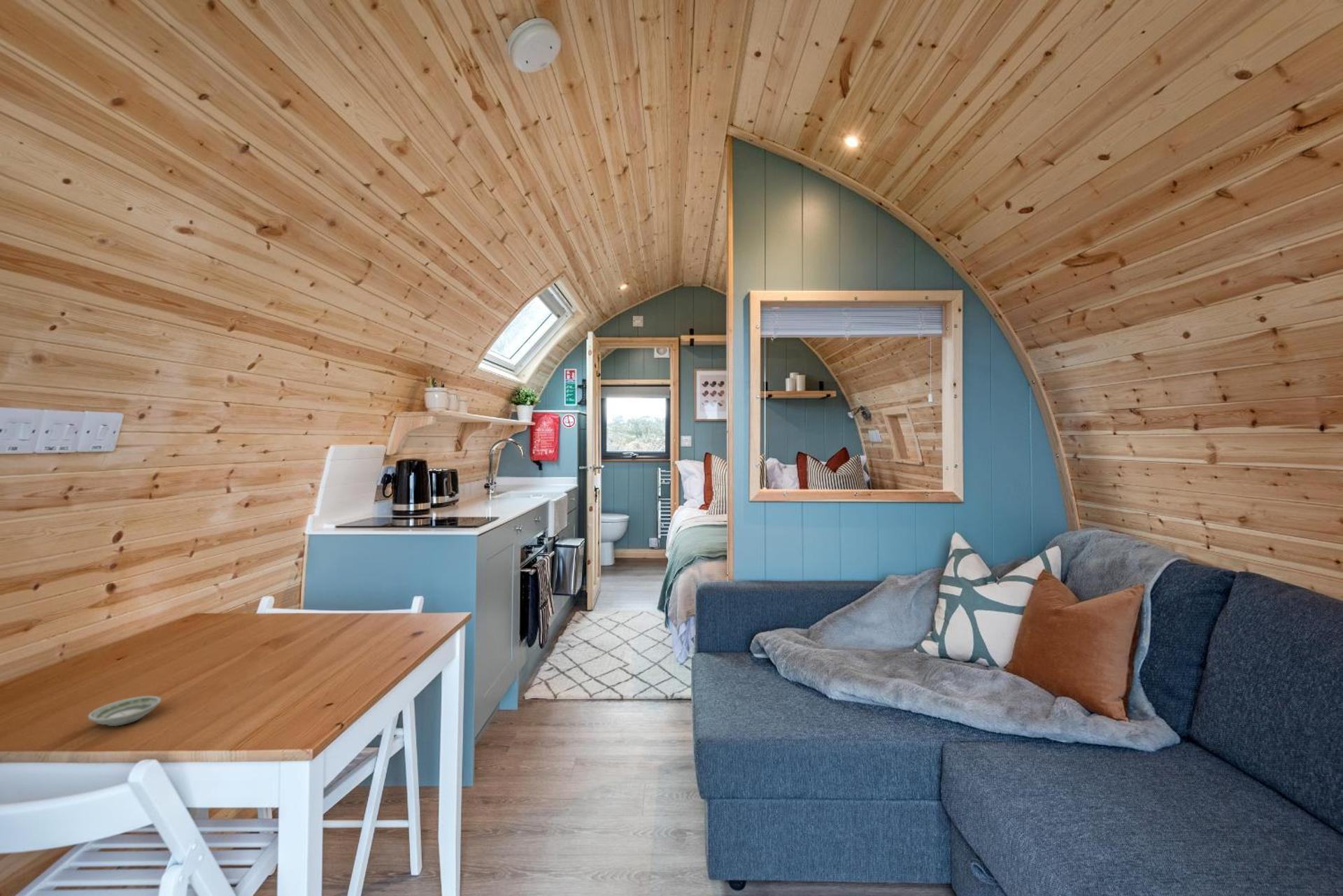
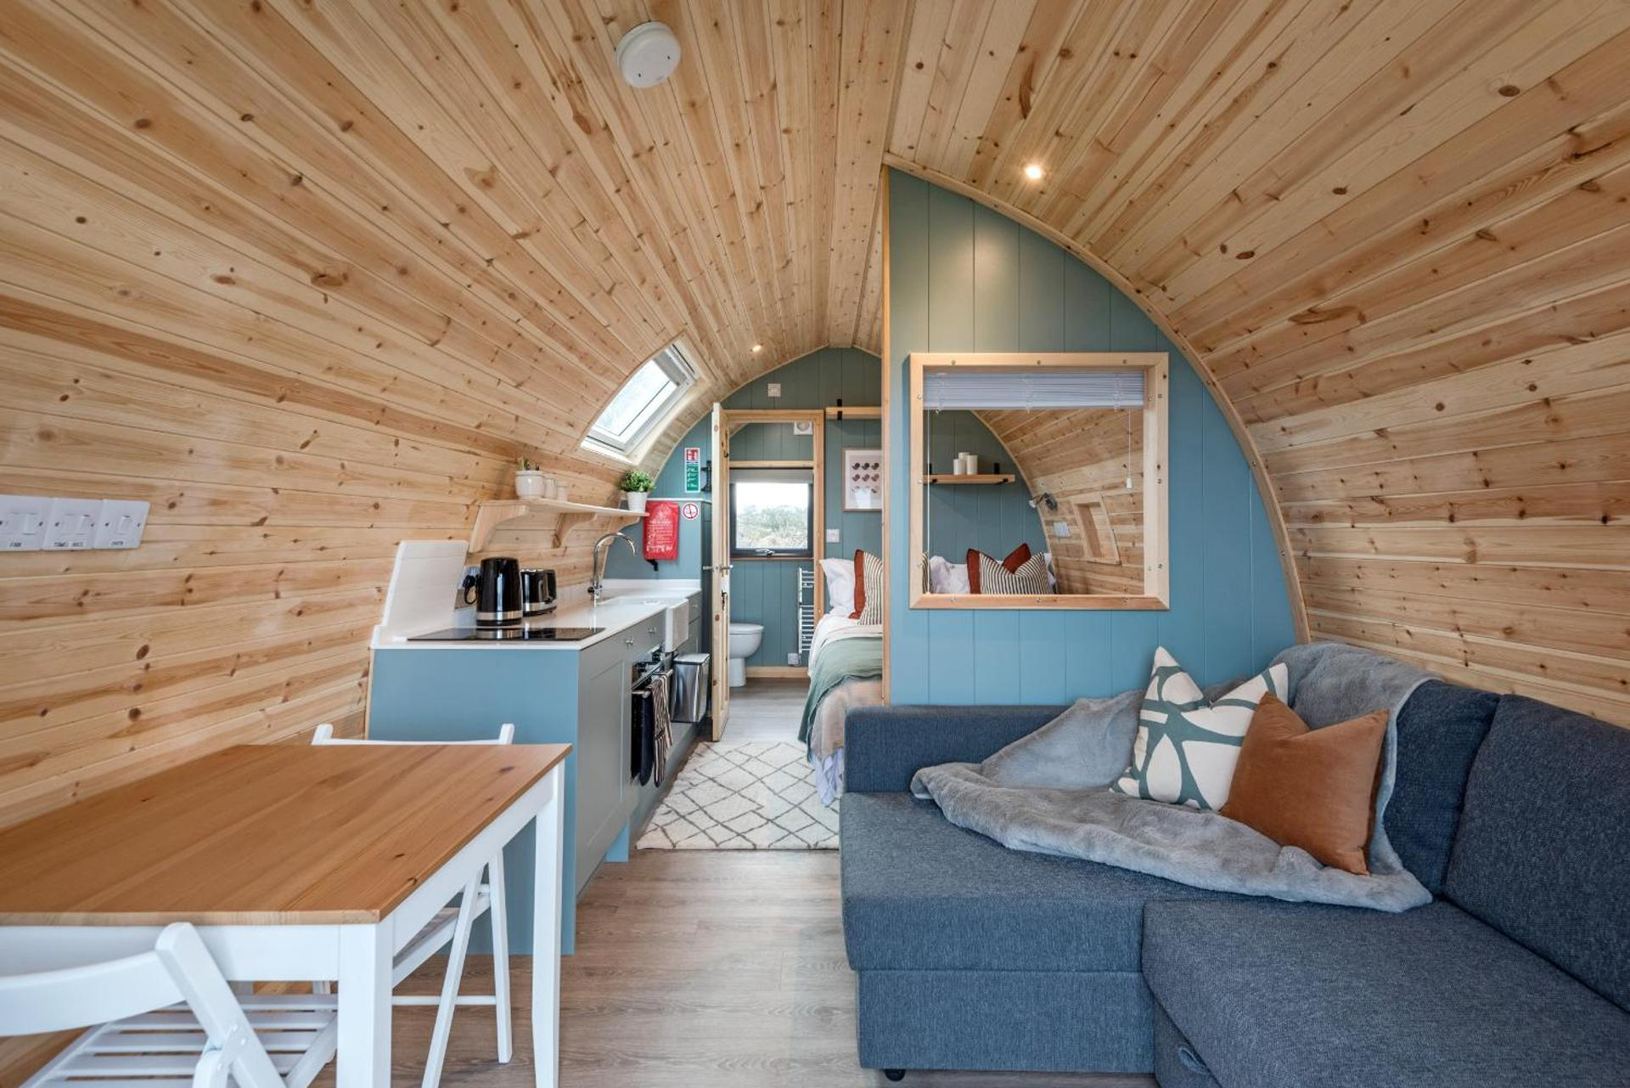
- saucer (125, 713)
